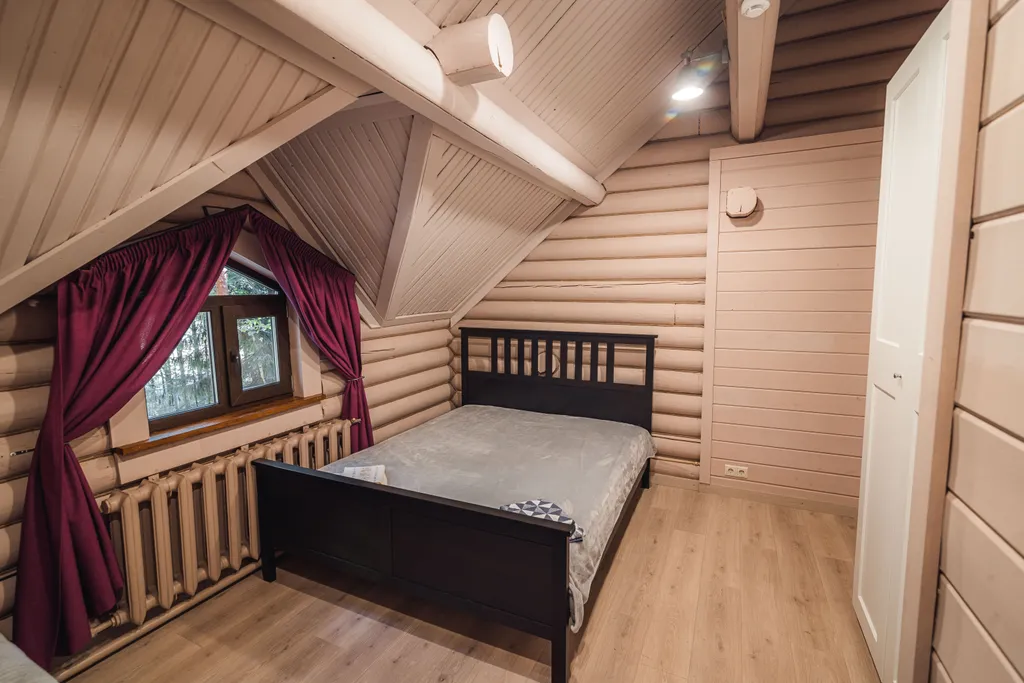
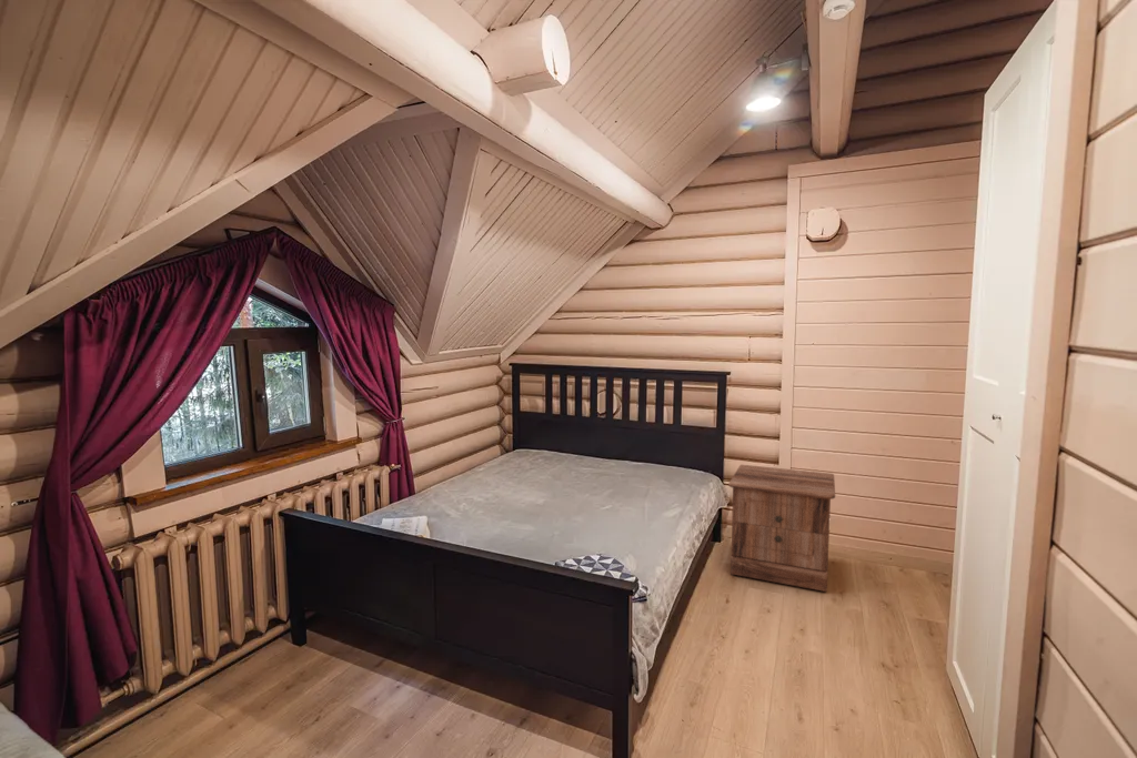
+ nightstand (781, 524)
